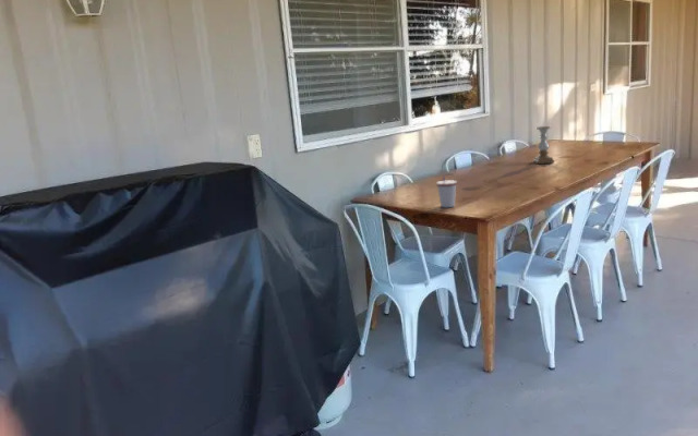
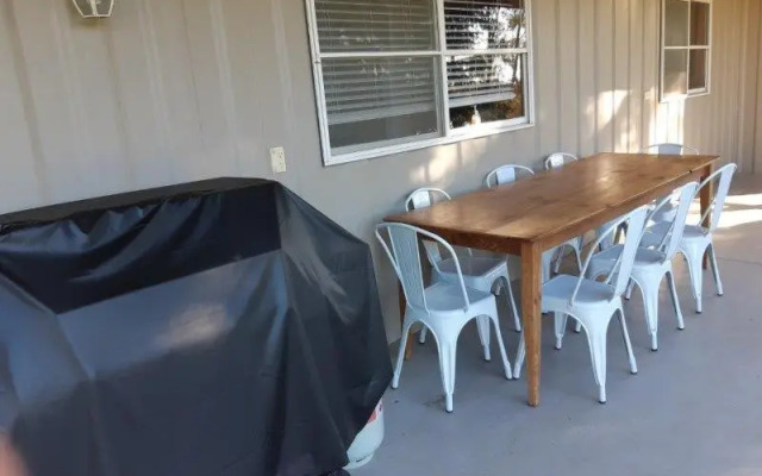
- cup (446, 191)
- candle holder (543, 144)
